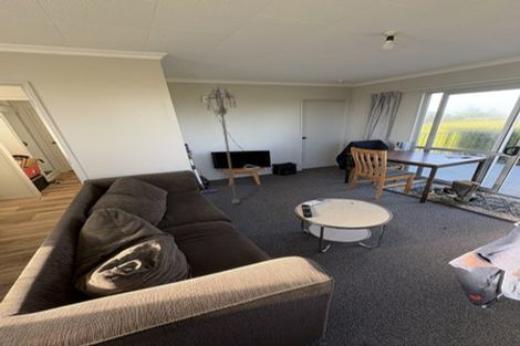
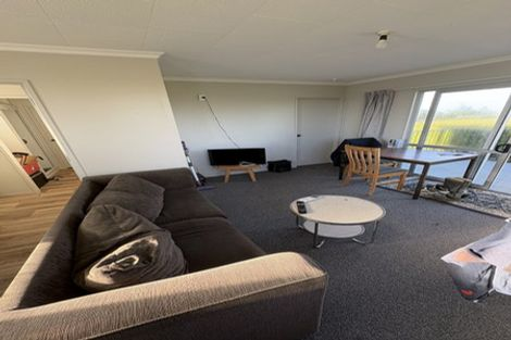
- floor lamp (228, 150)
